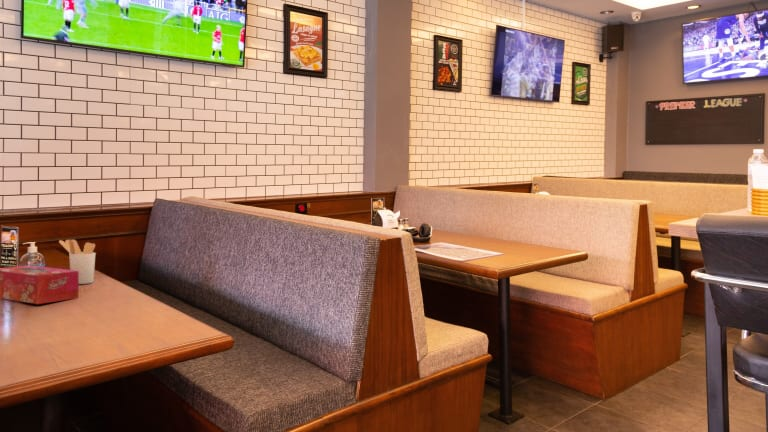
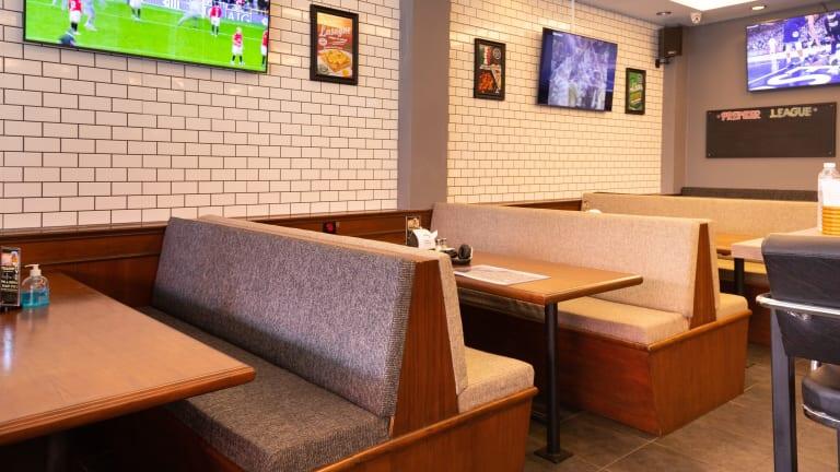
- utensil holder (77, 260)
- tissue box (34, 283)
